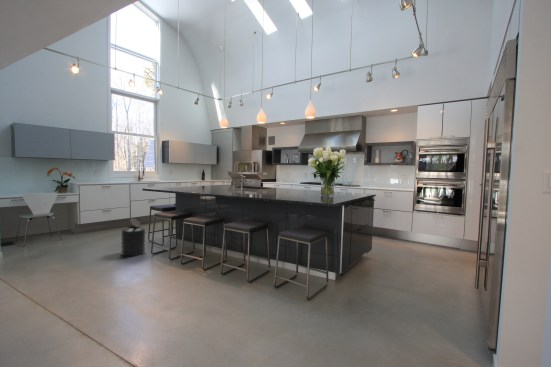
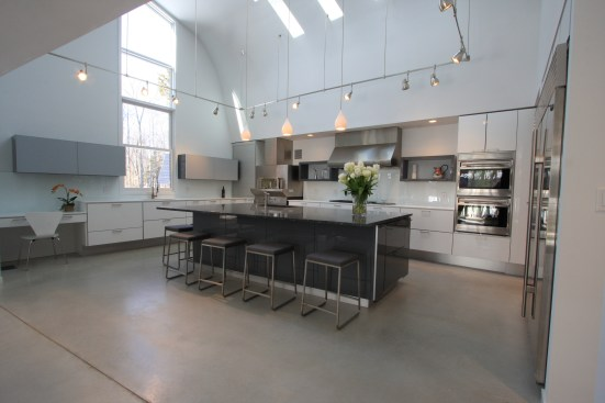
- trash can (133, 235)
